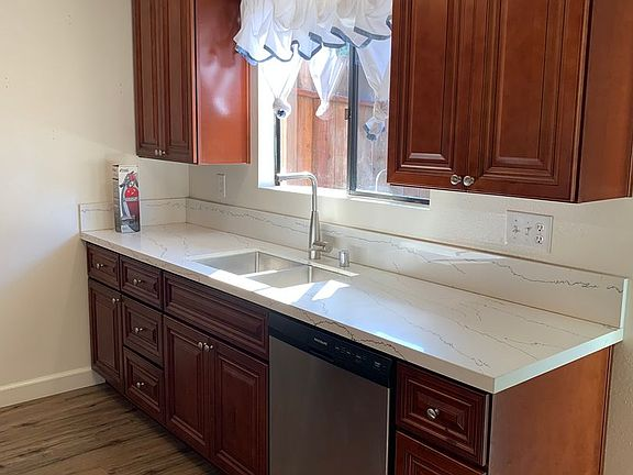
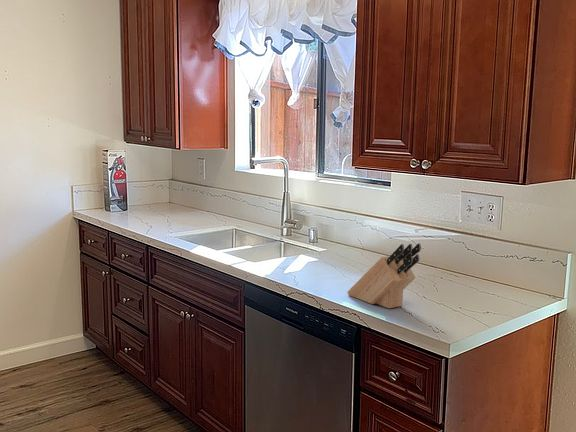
+ knife block (384, 270)
